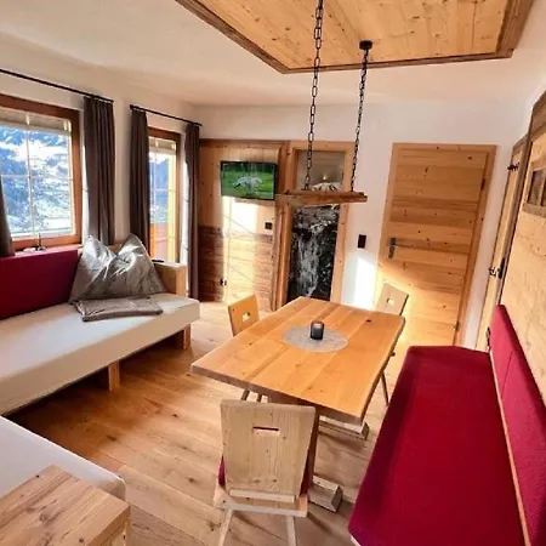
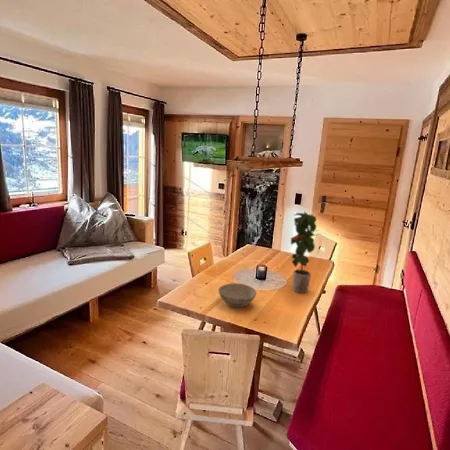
+ bowl (237, 297)
+ potted plant (301, 252)
